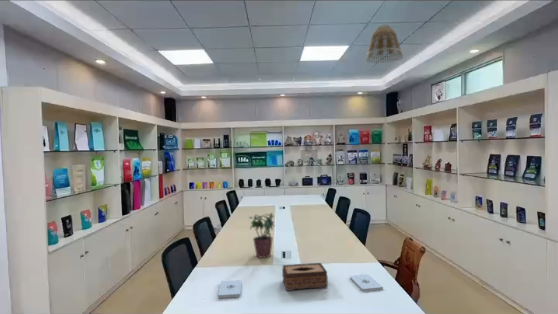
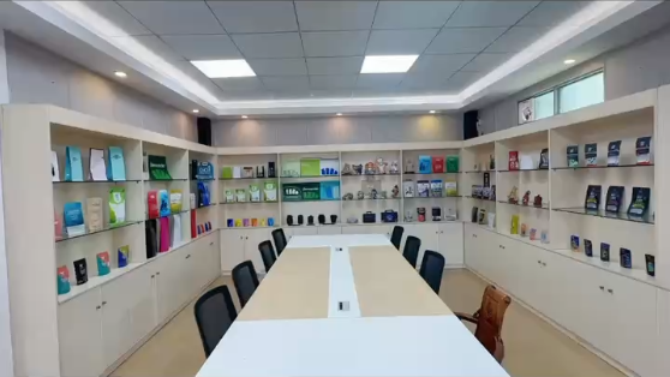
- notepad (365, 282)
- tissue box (304, 276)
- lamp shade (383, 42)
- potted plant (261, 234)
- notepad (230, 288)
